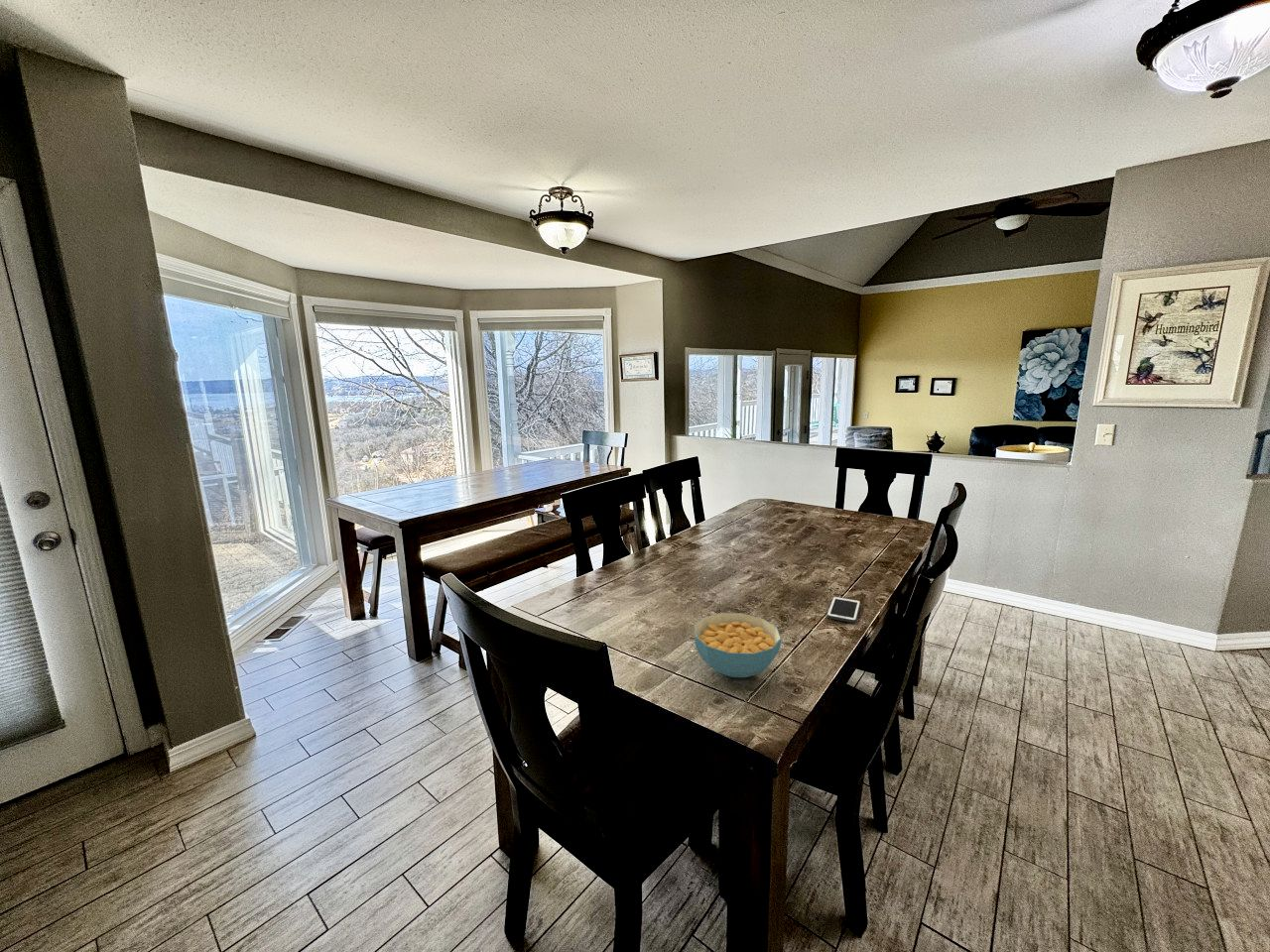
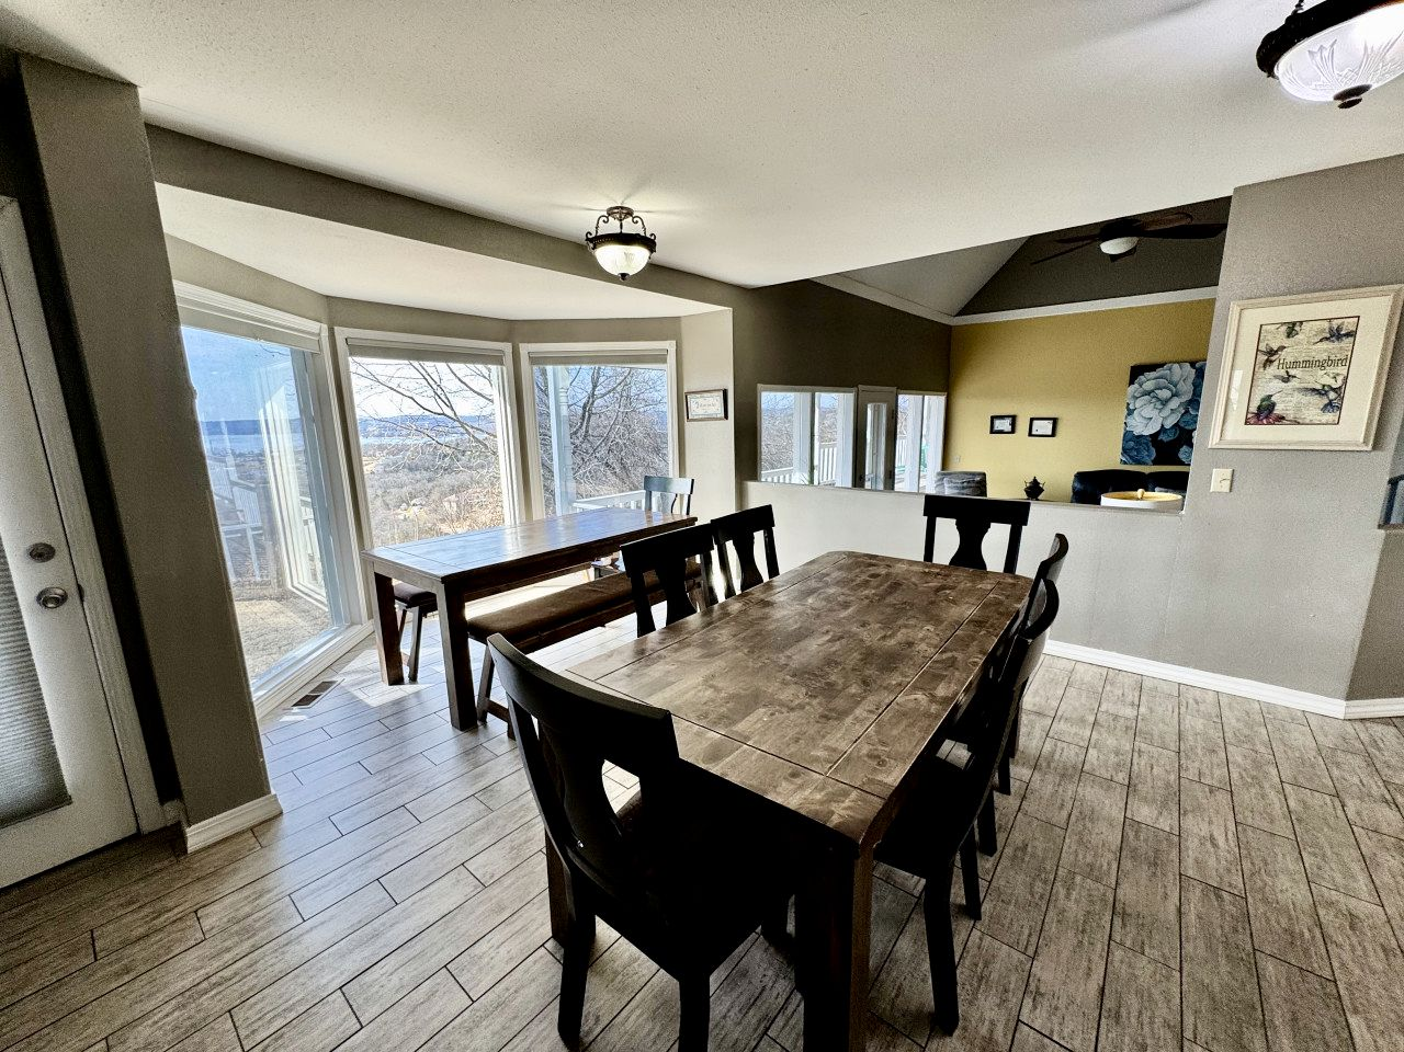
- cell phone (843, 609)
- cereal bowl (735, 651)
